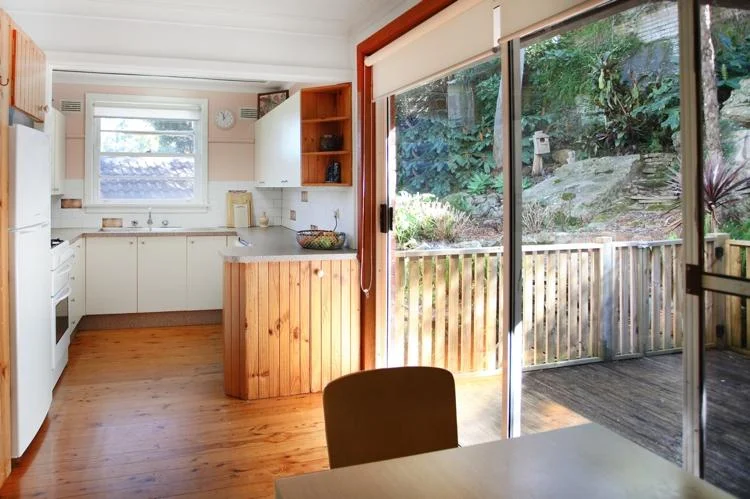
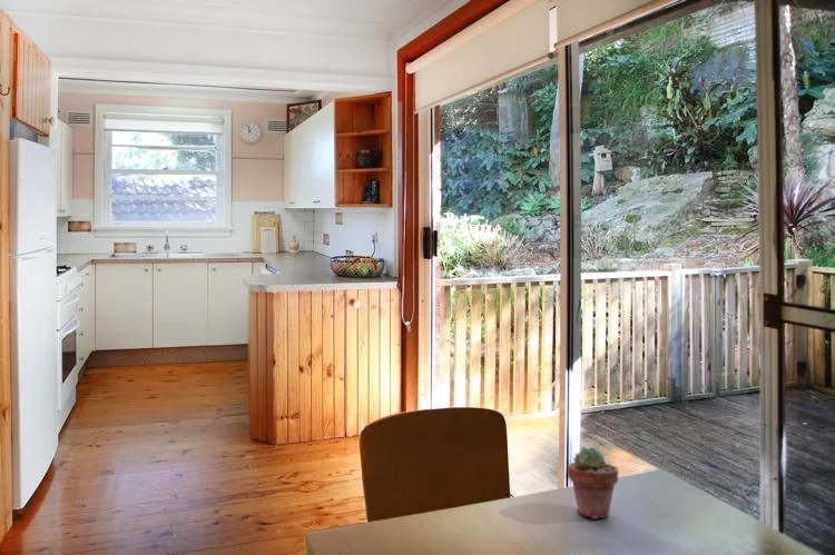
+ potted succulent (592, 479)
